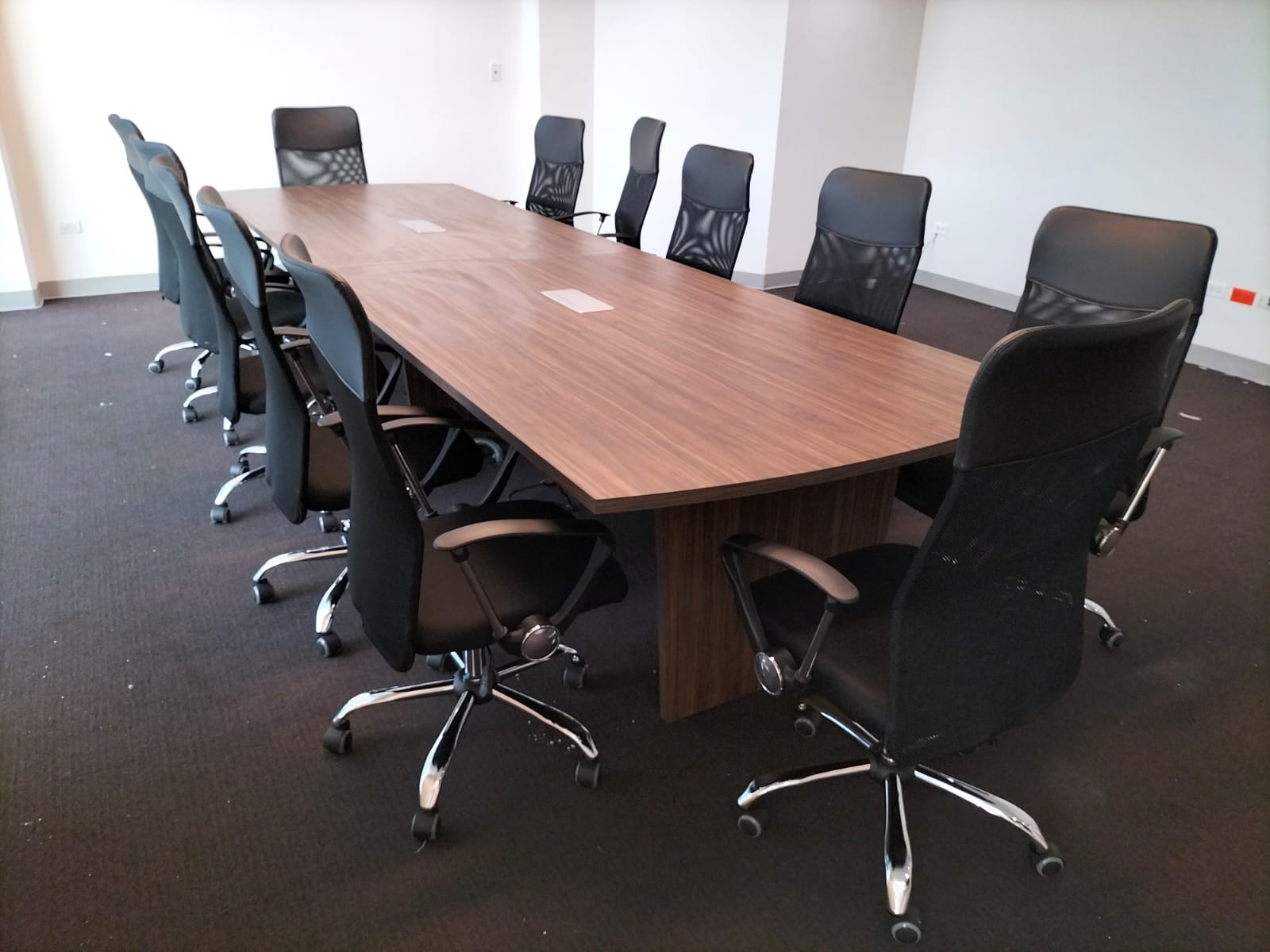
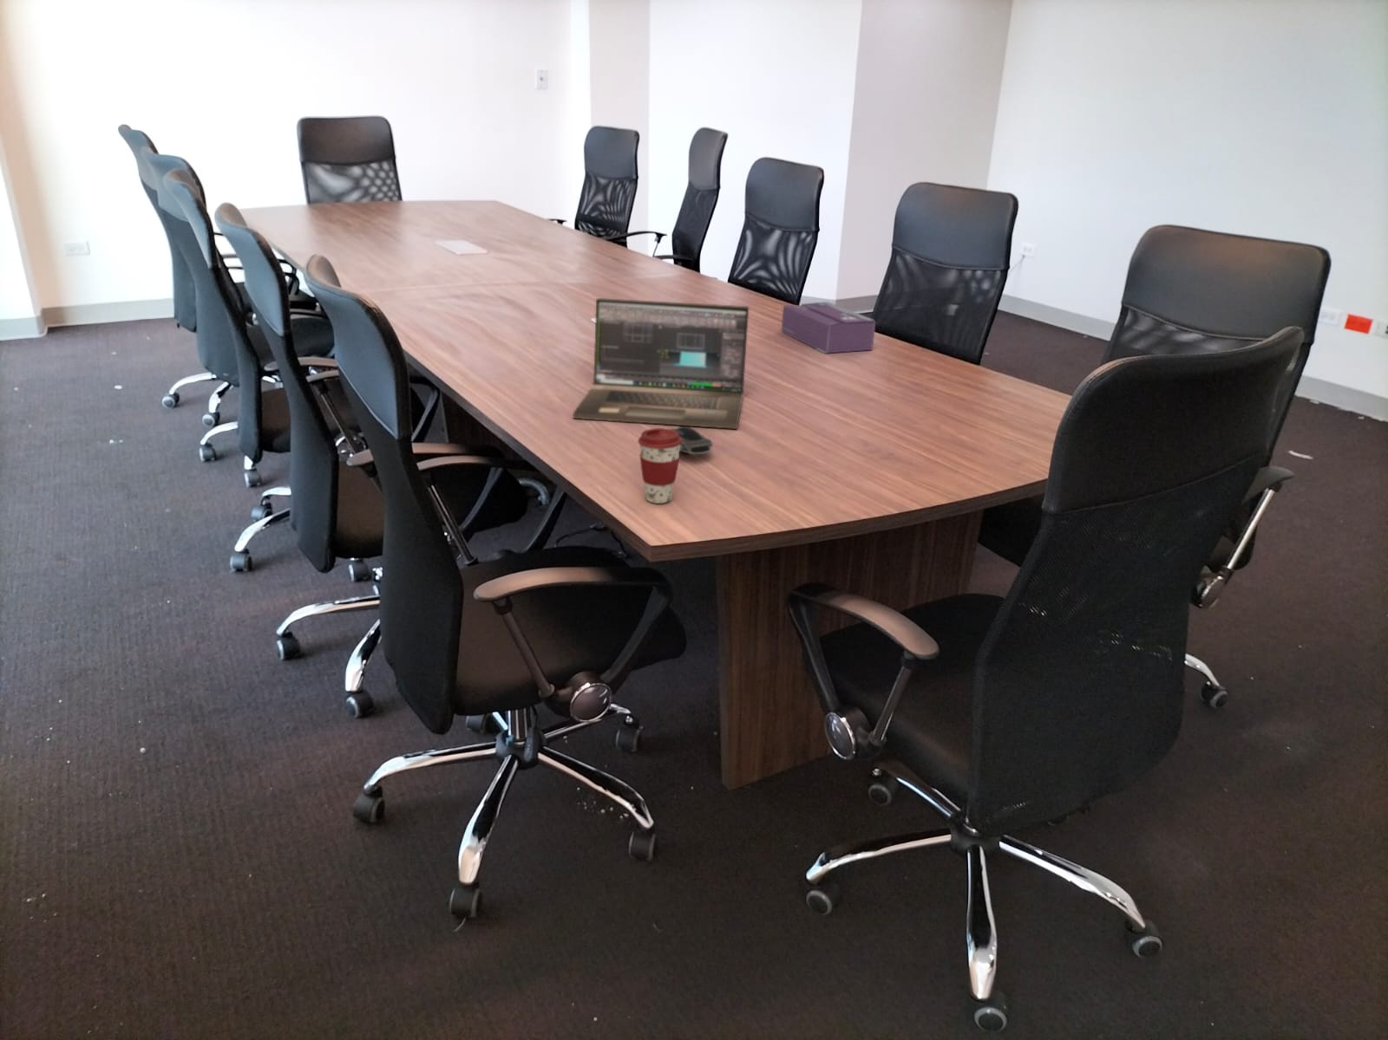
+ computer mouse (686, 439)
+ coffee cup (659, 466)
+ tissue box (826, 326)
+ laptop (663, 359)
